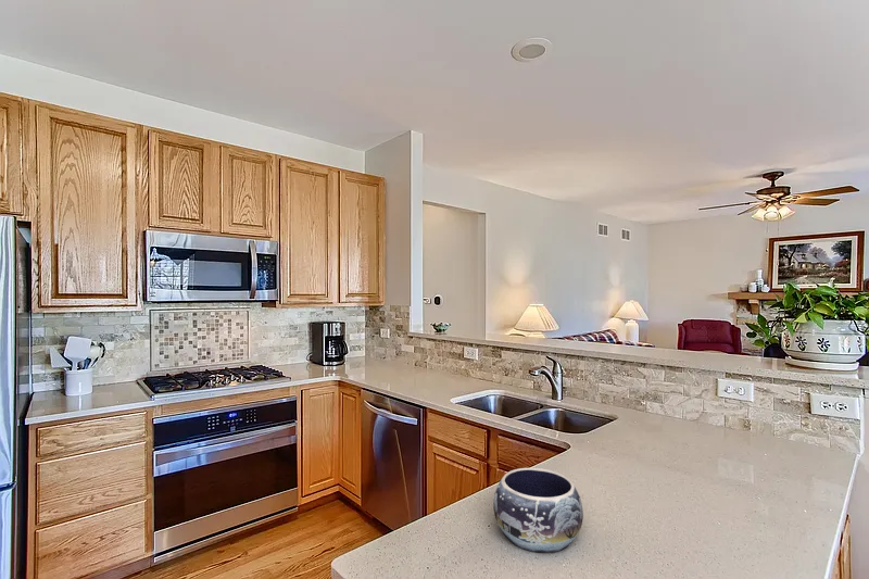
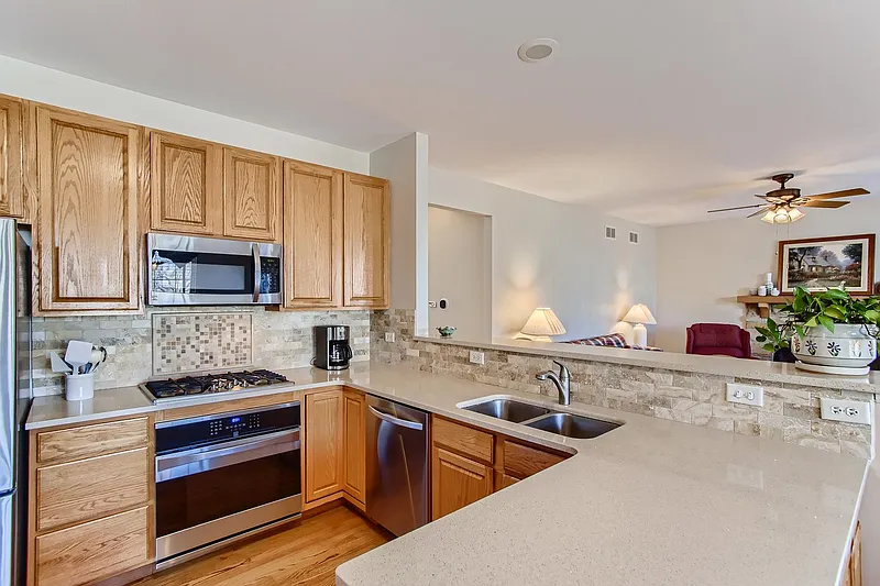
- decorative bowl (537, 507)
